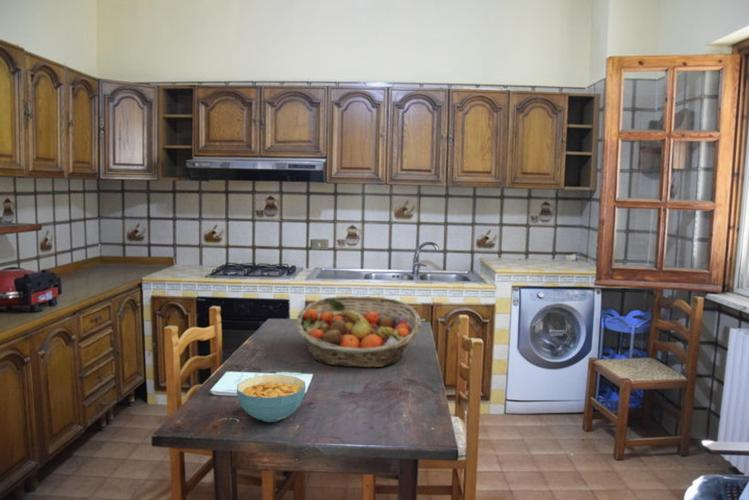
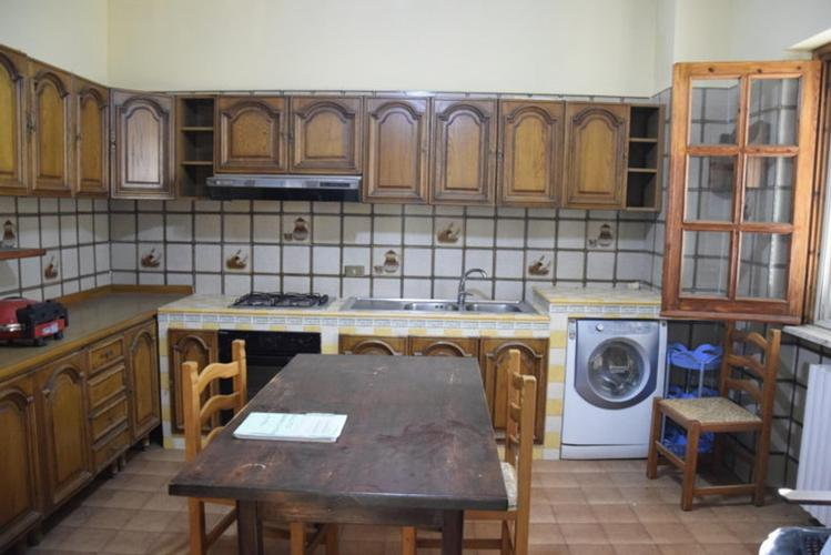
- fruit basket (357, 330)
- cereal bowl (271, 401)
